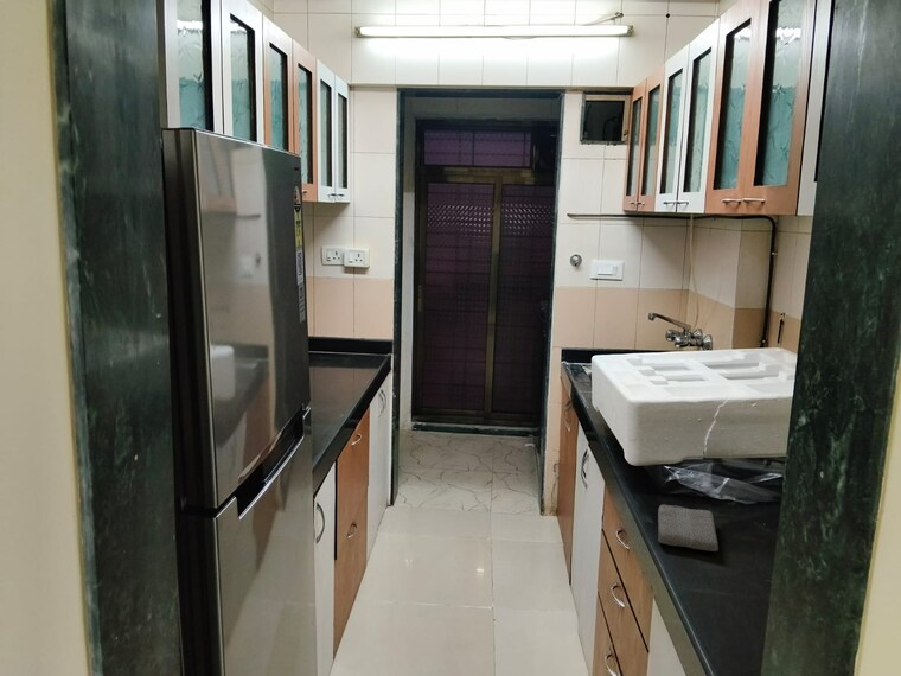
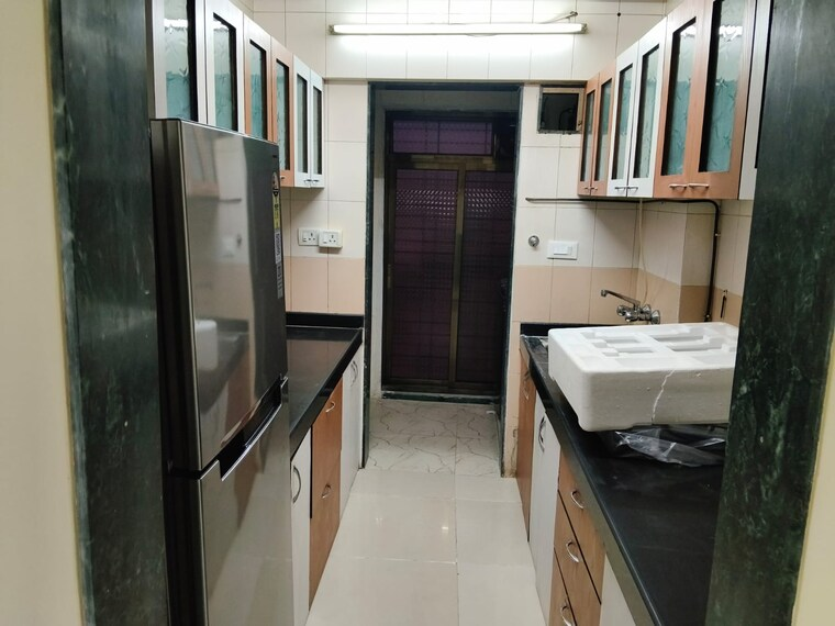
- washcloth (686, 525)
